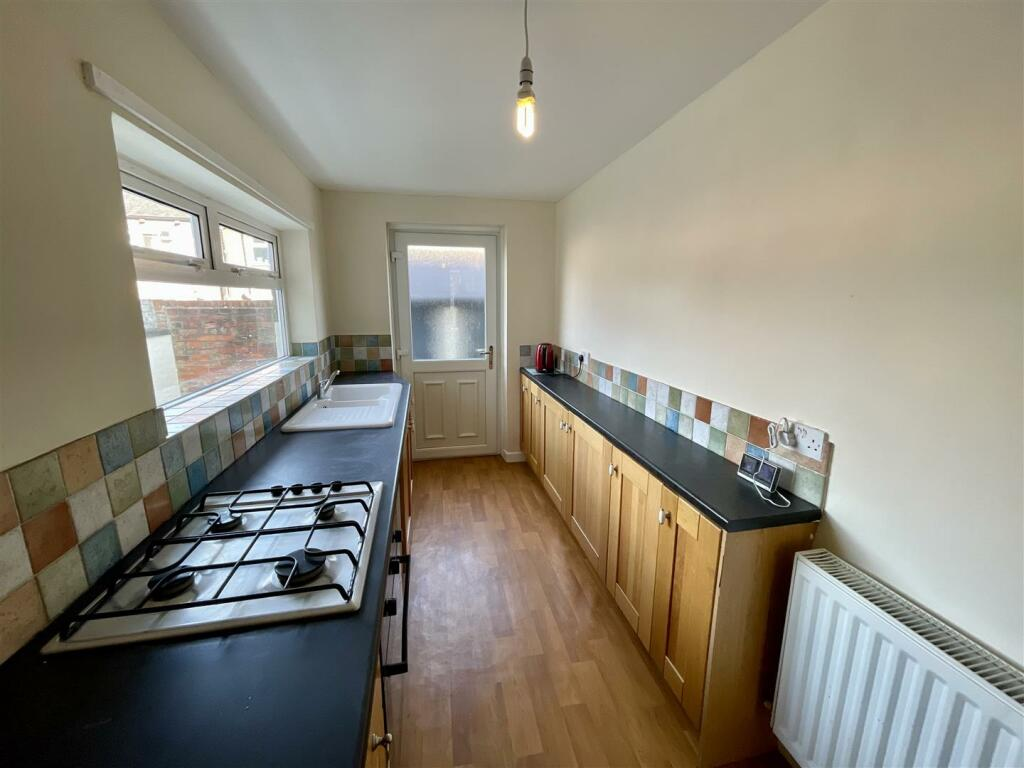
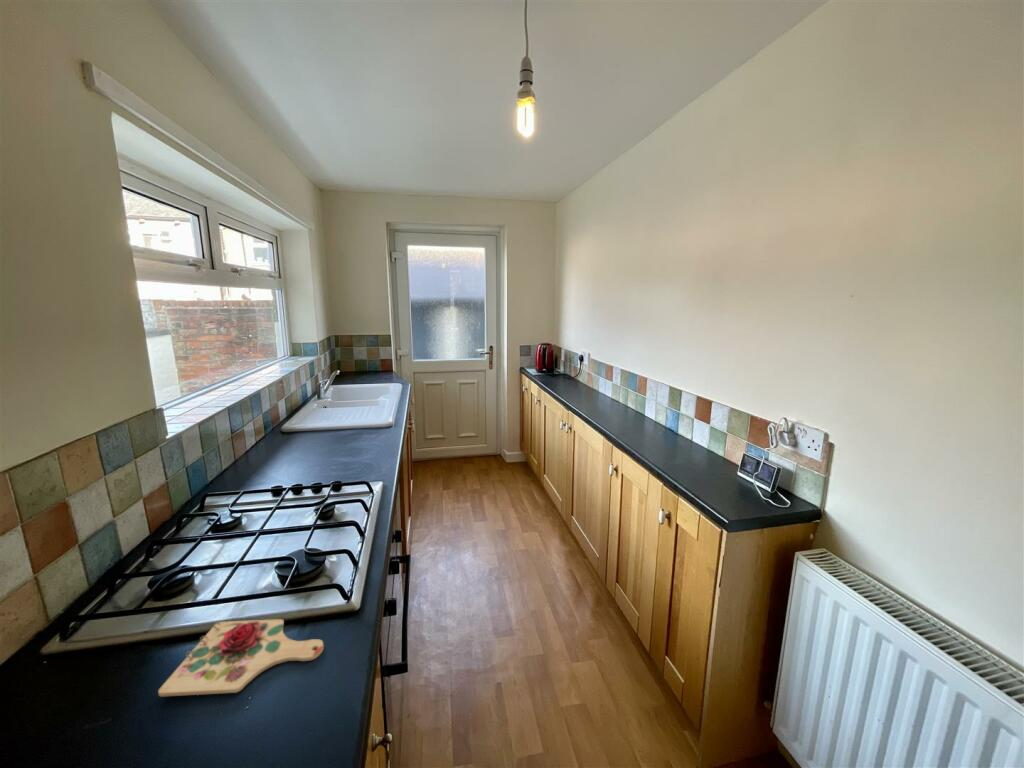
+ cutting board (256, 647)
